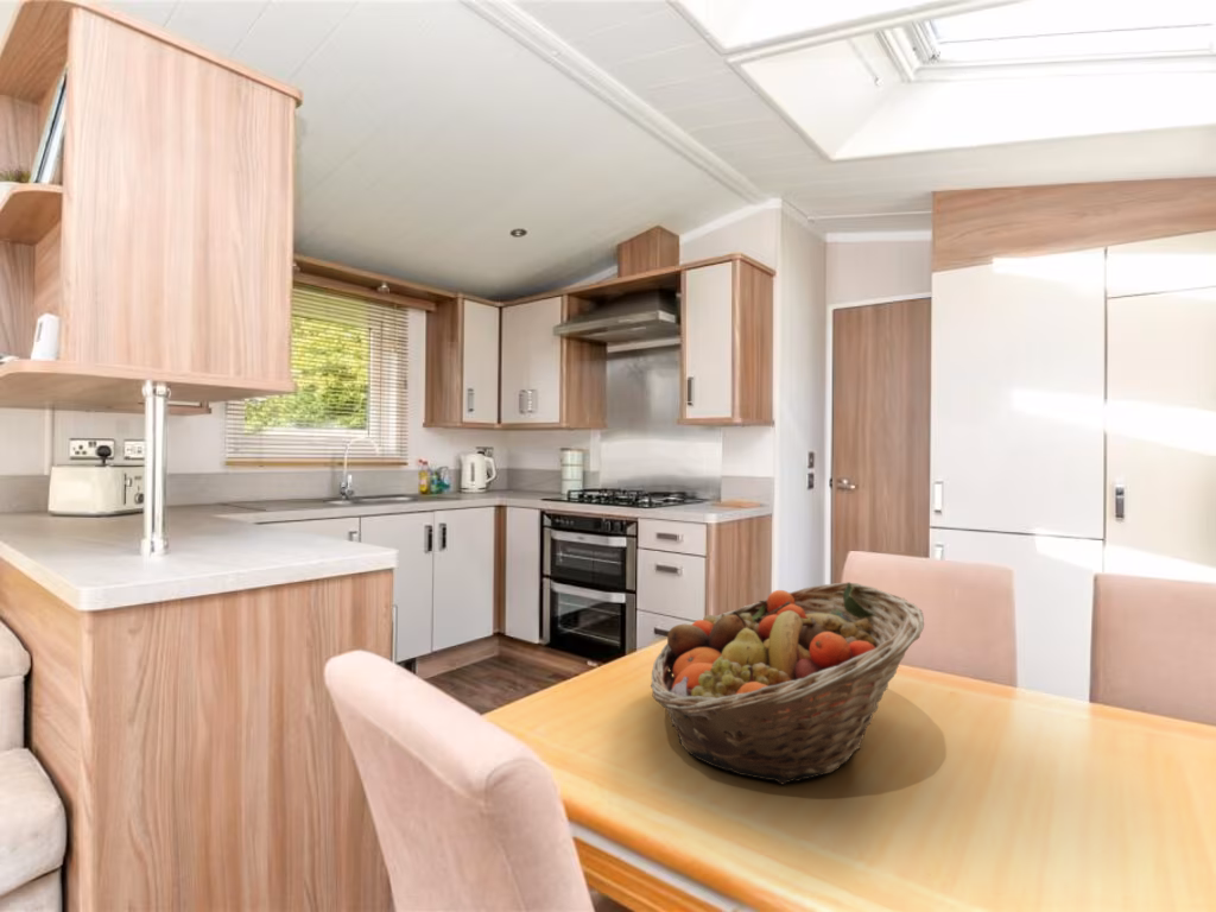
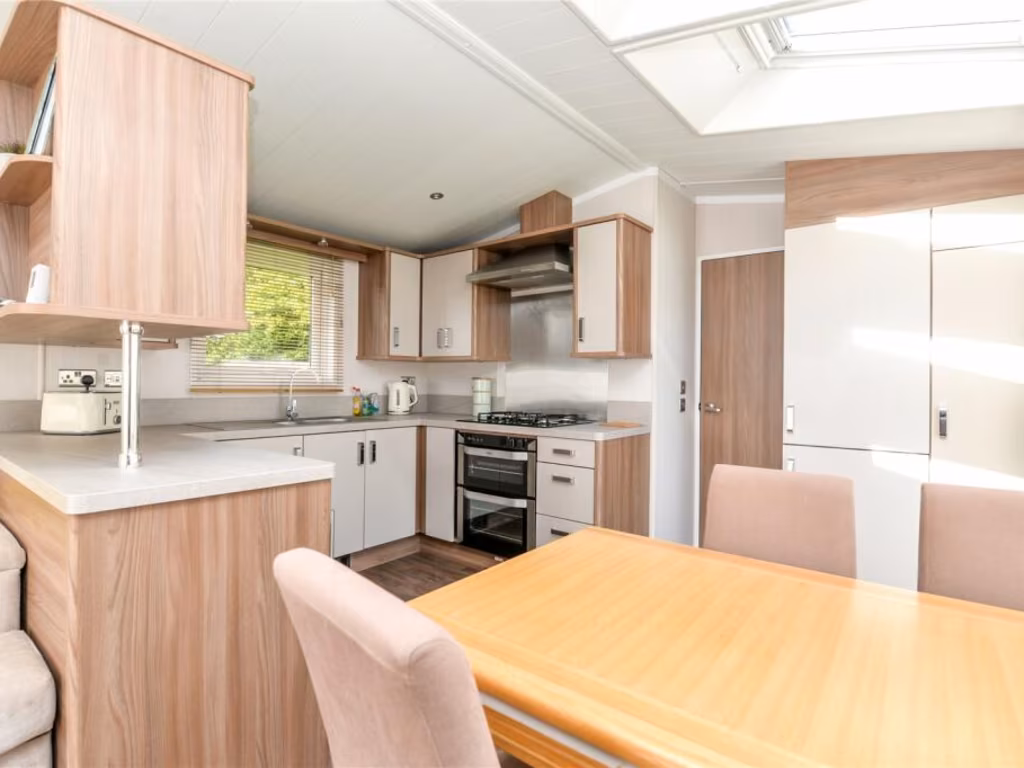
- fruit basket (777, 661)
